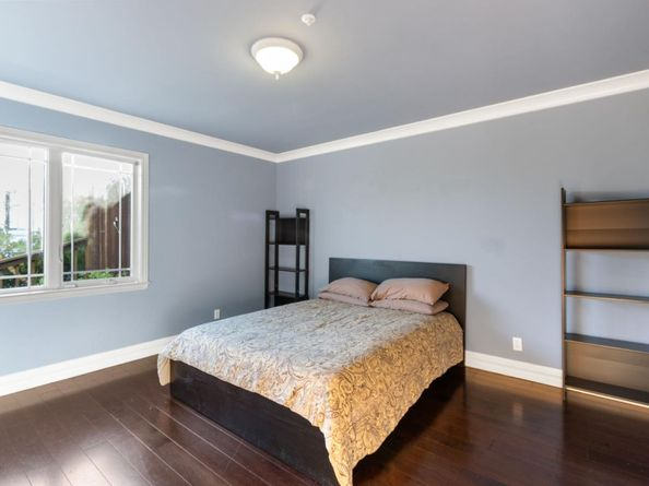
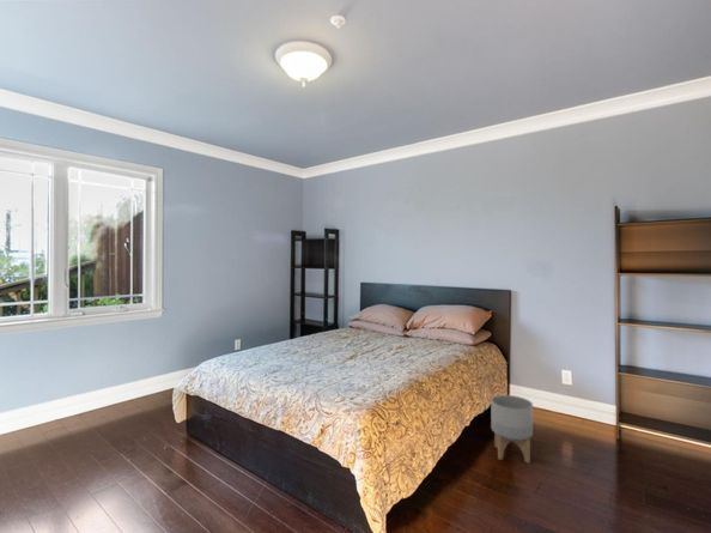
+ planter (511, 428)
